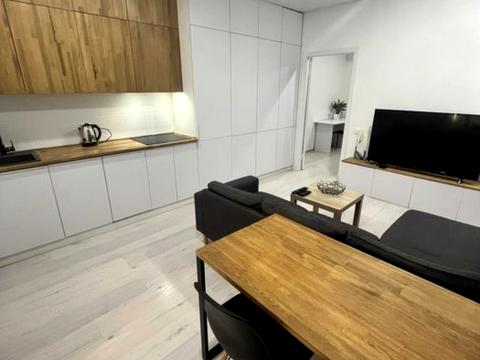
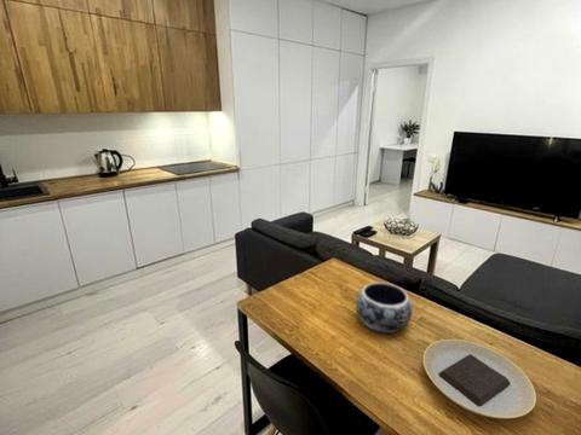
+ plate (473, 378)
+ decorative bowl (382, 307)
